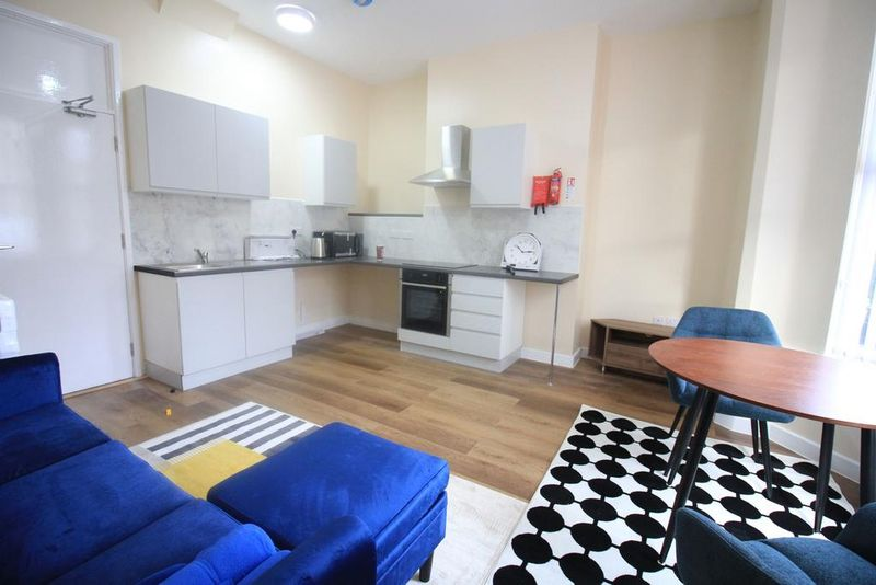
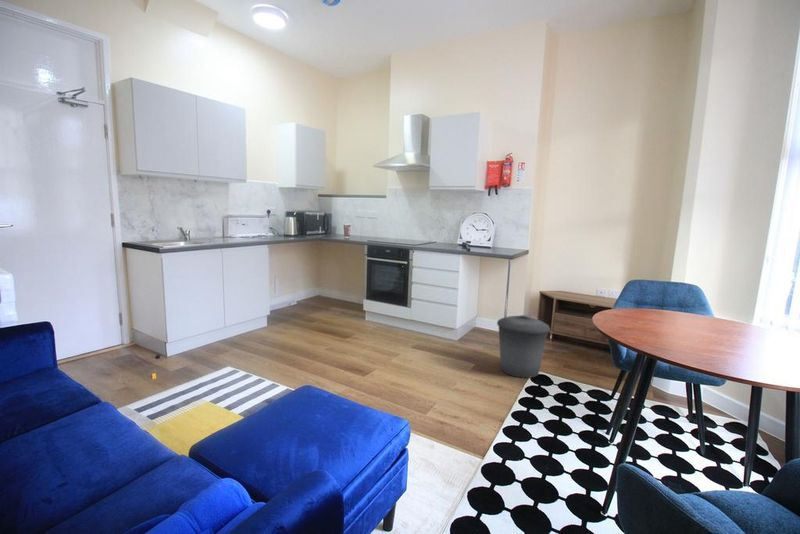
+ trash can (521, 343)
